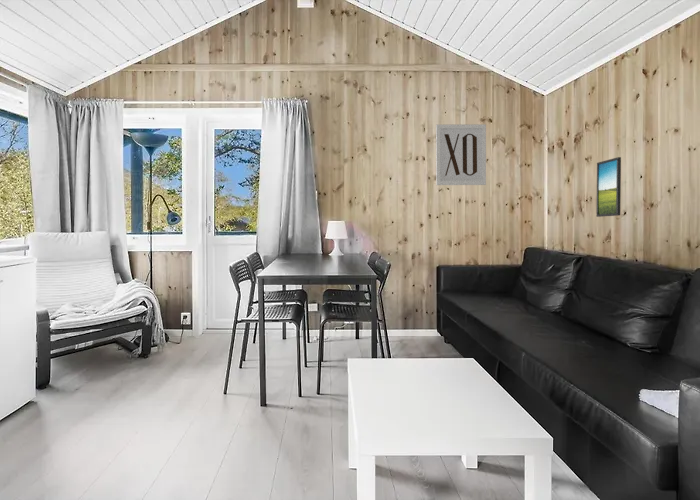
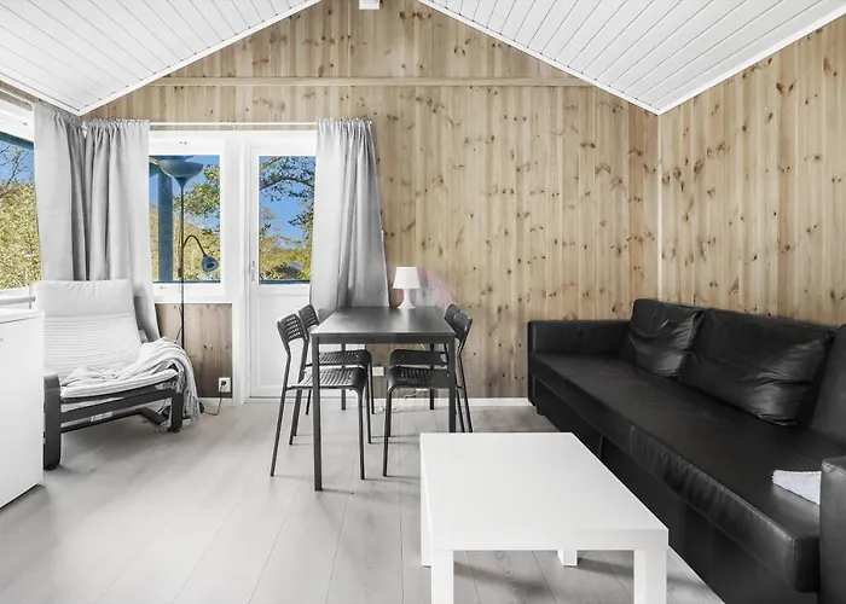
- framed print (608, 188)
- wall art (461, 154)
